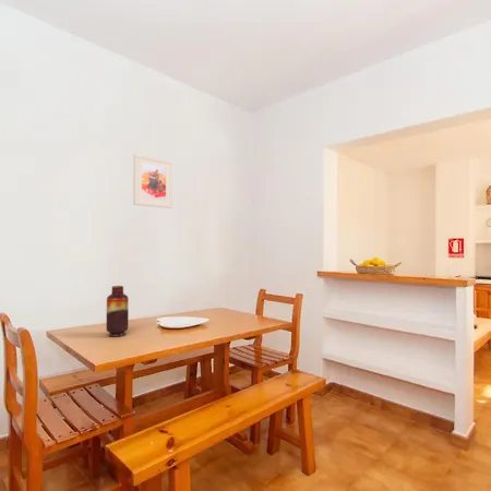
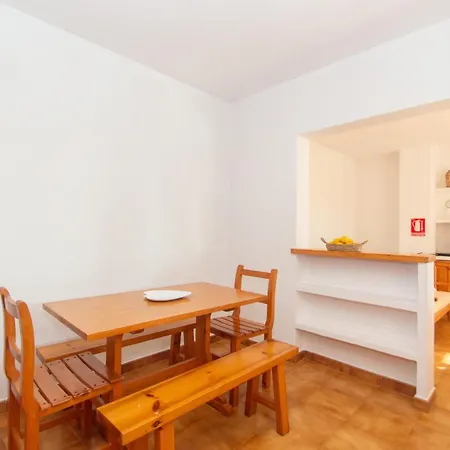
- vase (117, 310)
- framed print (153, 181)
